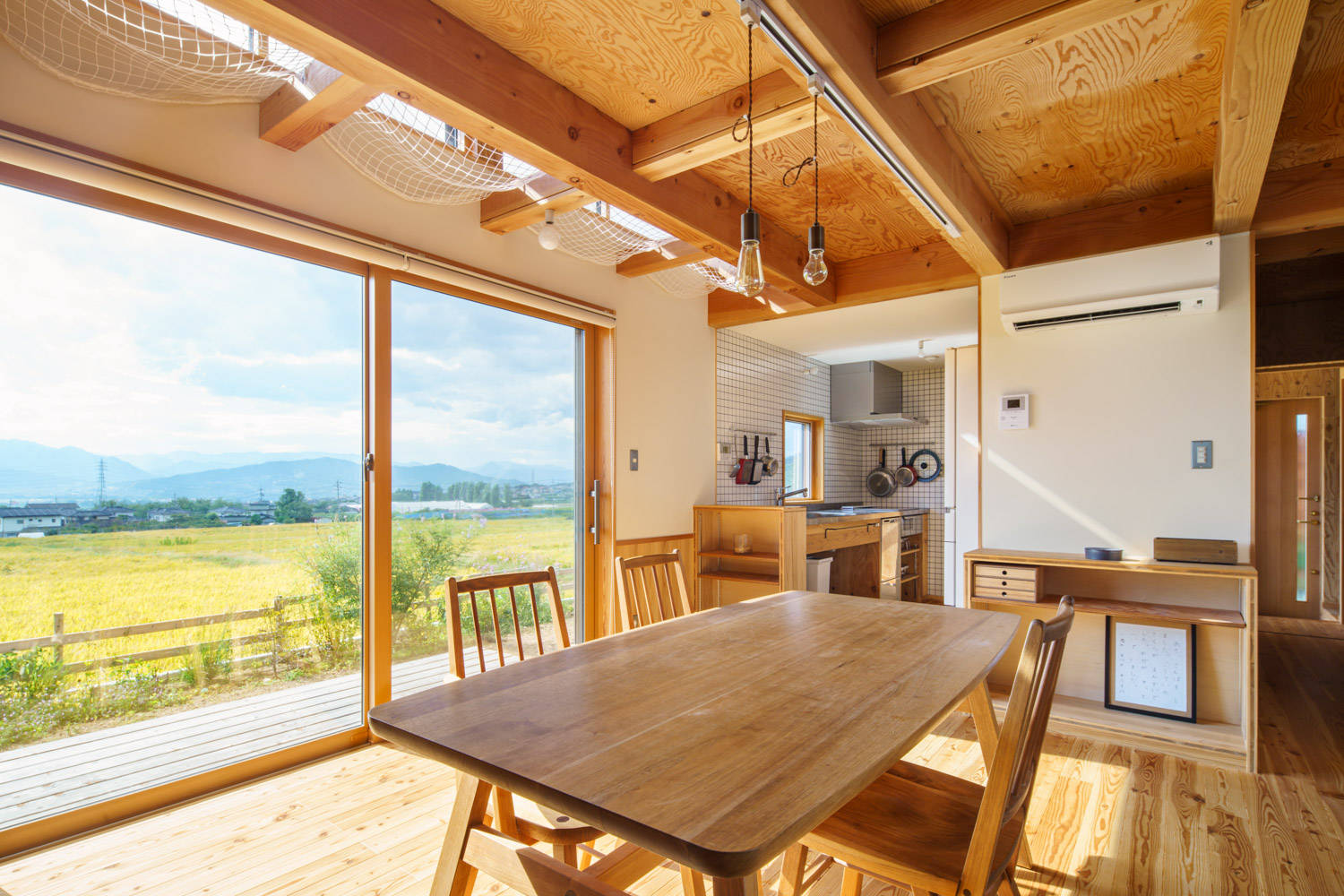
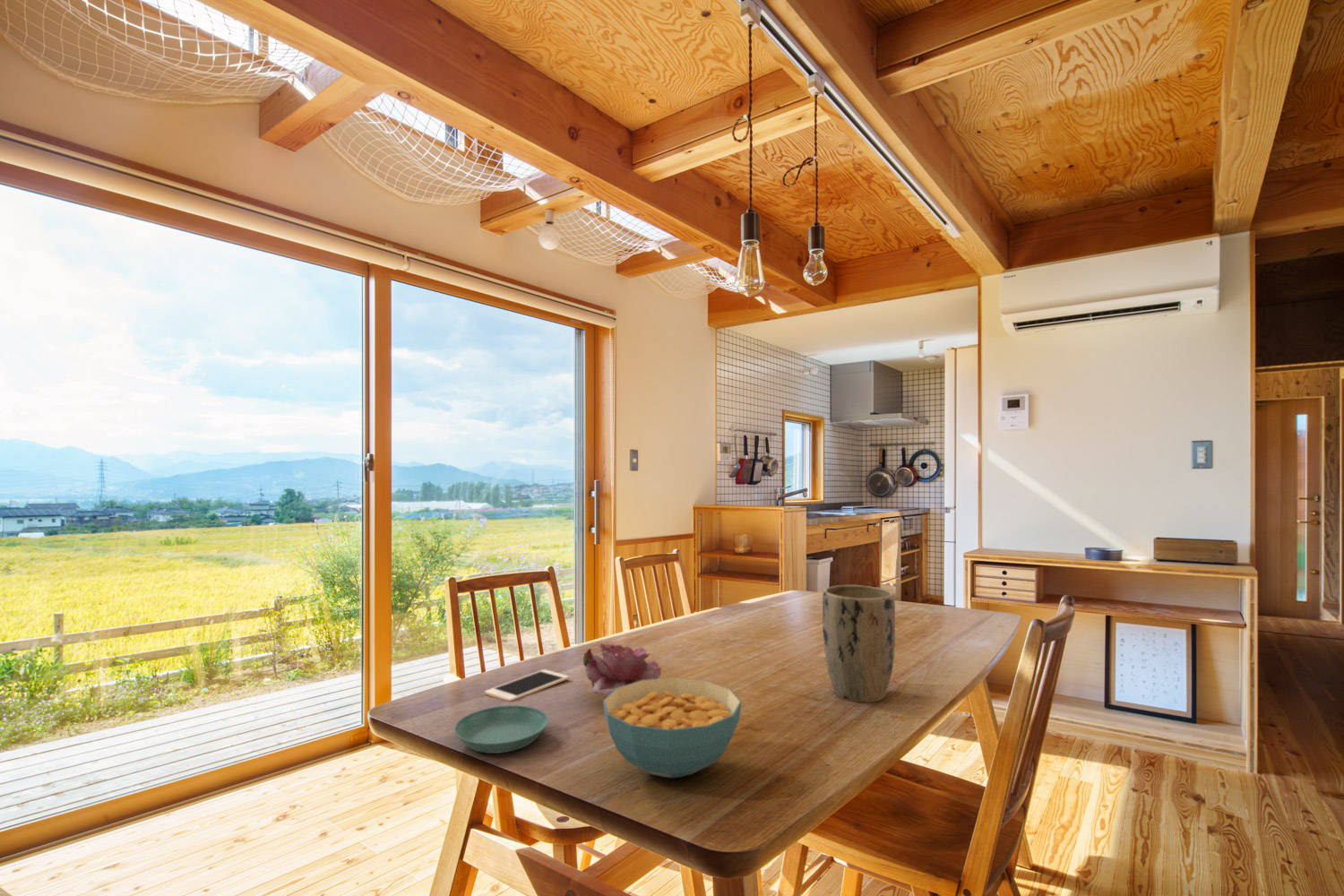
+ cell phone (528, 685)
+ cereal bowl (672, 735)
+ plant pot (858, 642)
+ saucer (502, 730)
+ flower (623, 671)
